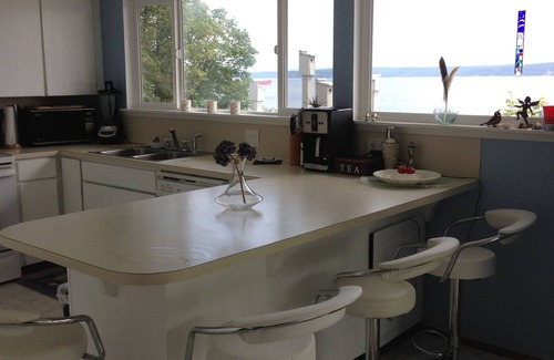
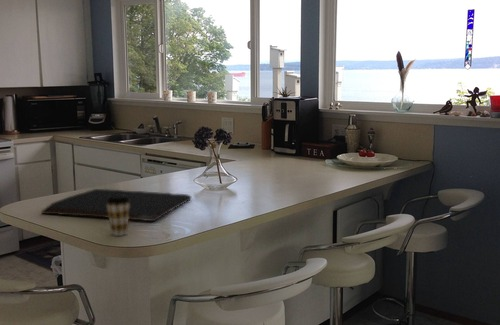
+ coffee cup (118, 215)
+ cutting board (129, 202)
